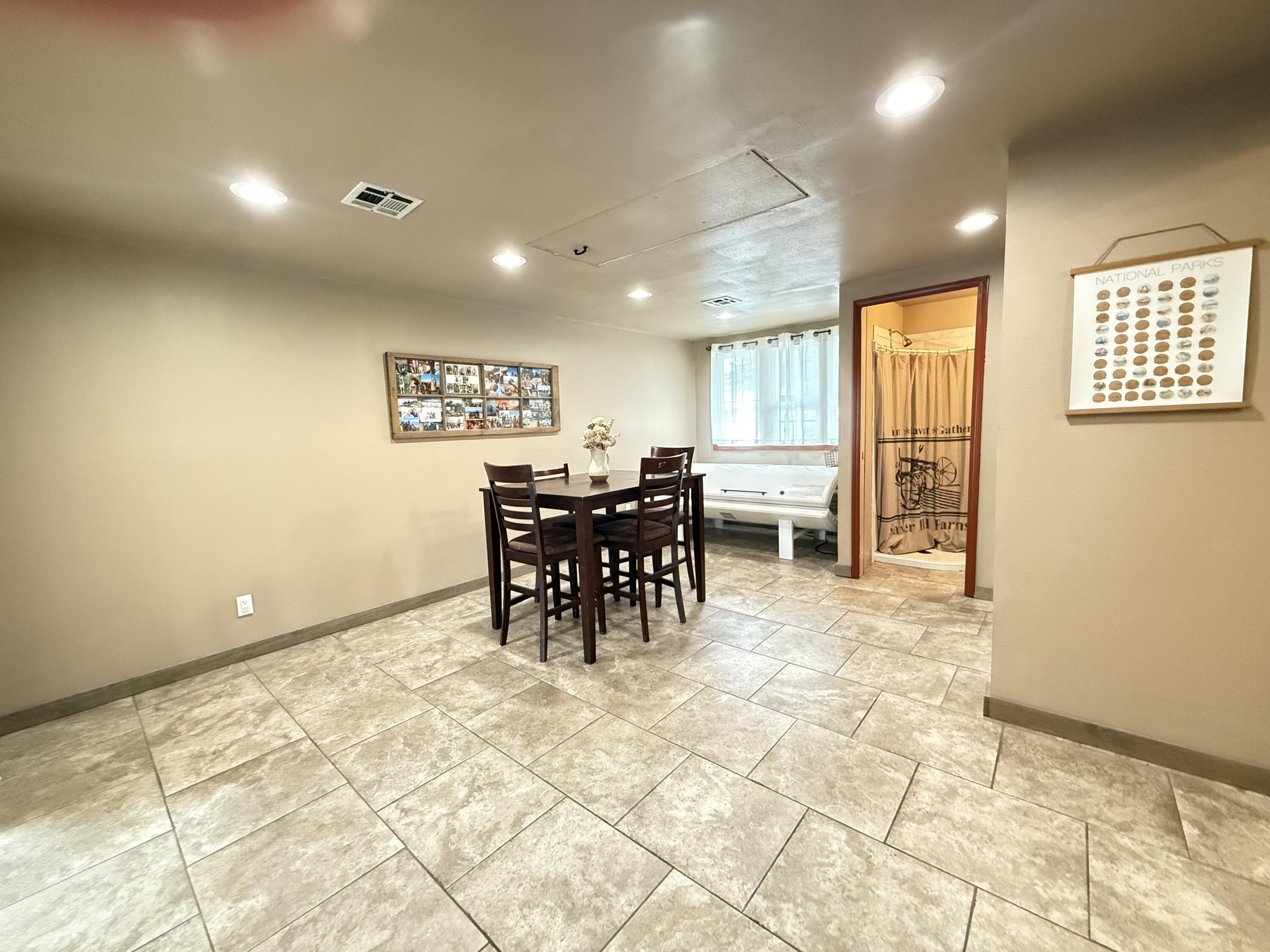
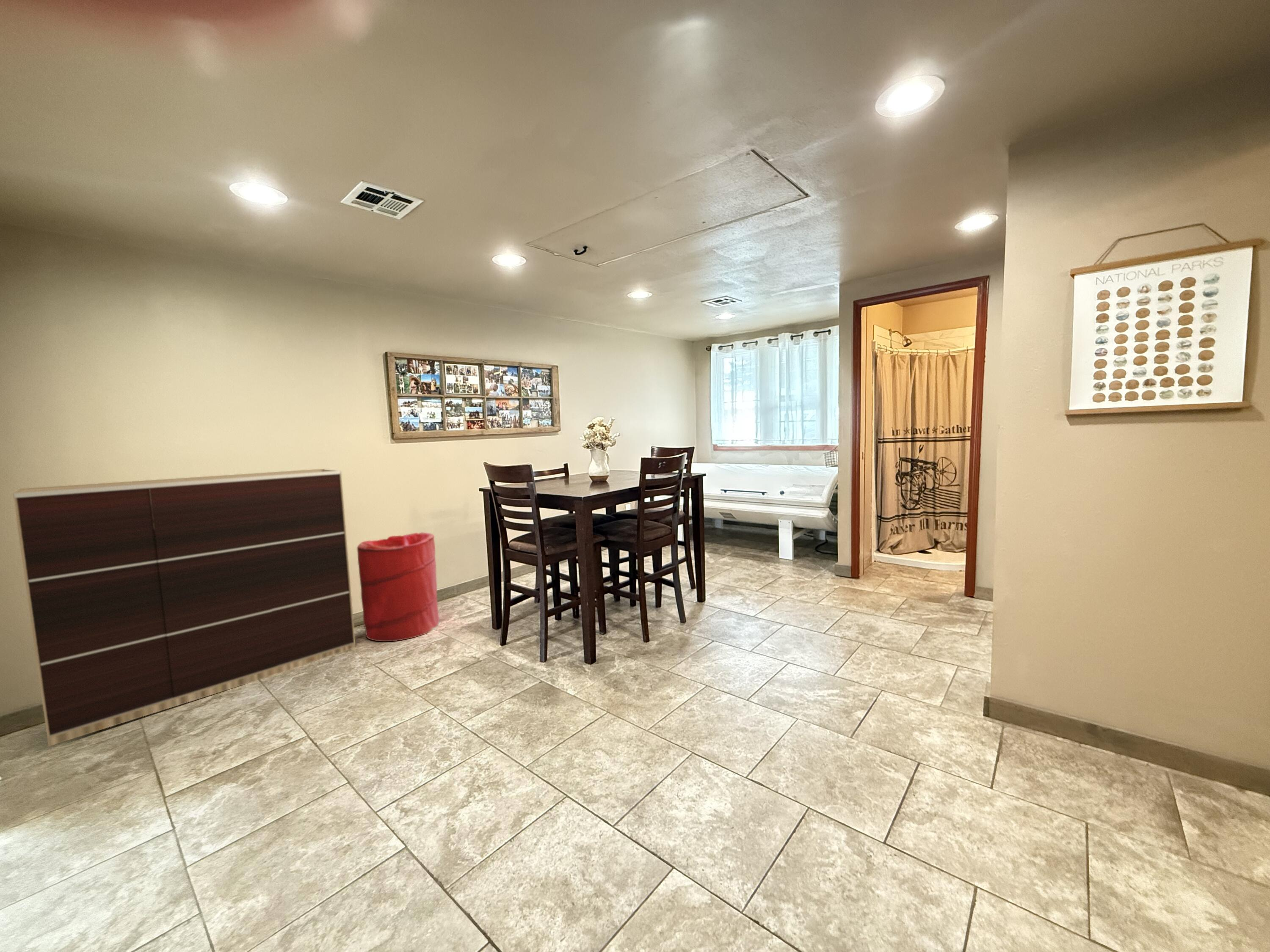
+ dresser (213, 581)
+ laundry hamper (400, 582)
